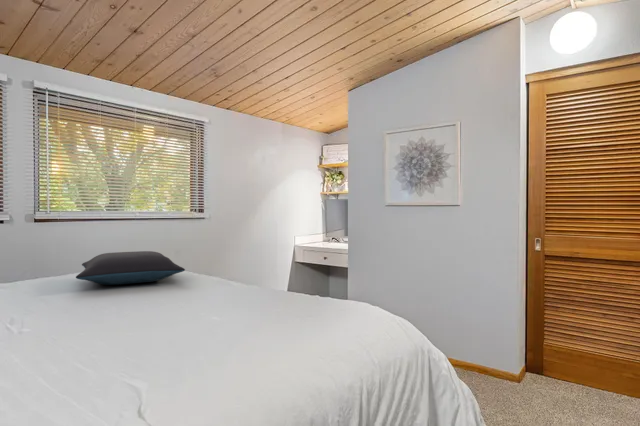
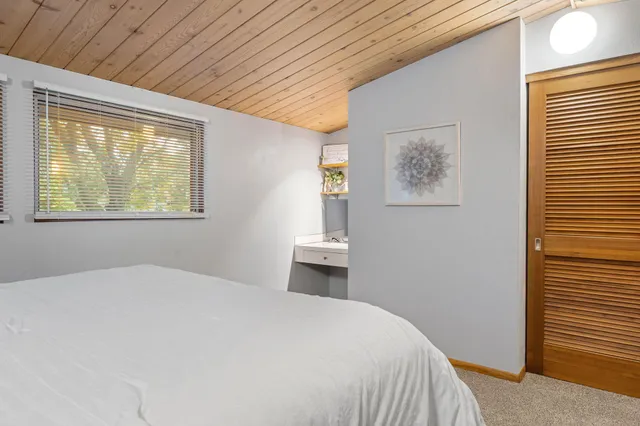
- pillow (129, 267)
